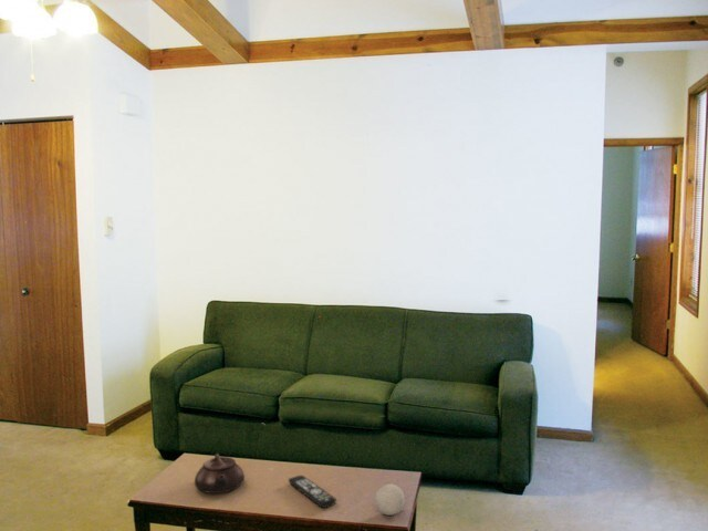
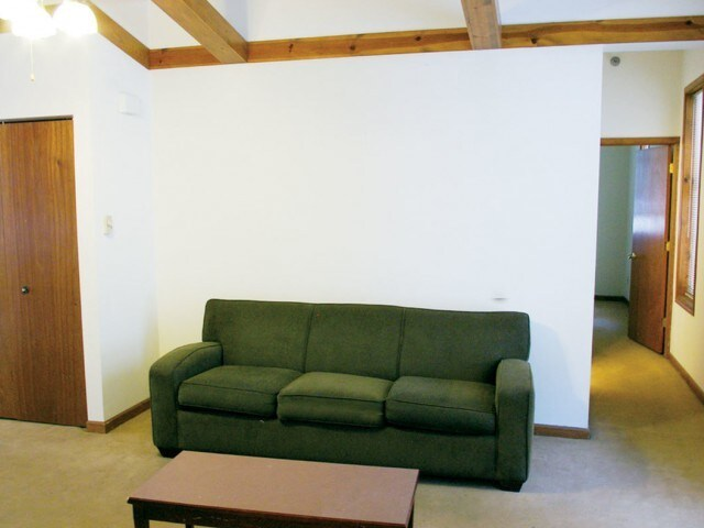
- decorative ball (389, 499)
- remote control (311, 490)
- teapot (220, 471)
